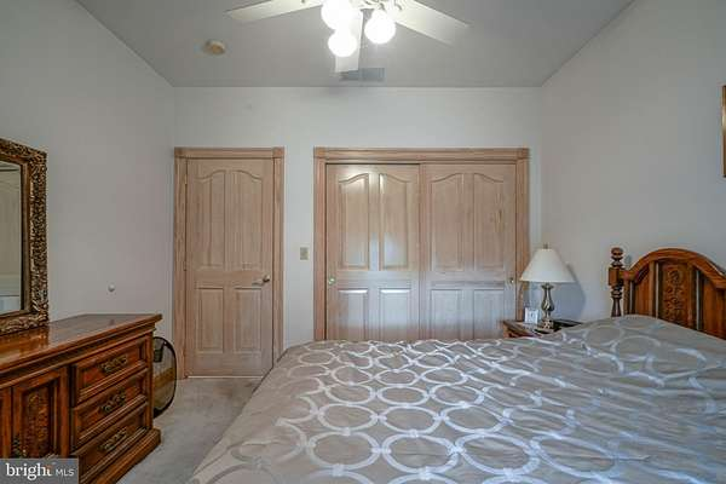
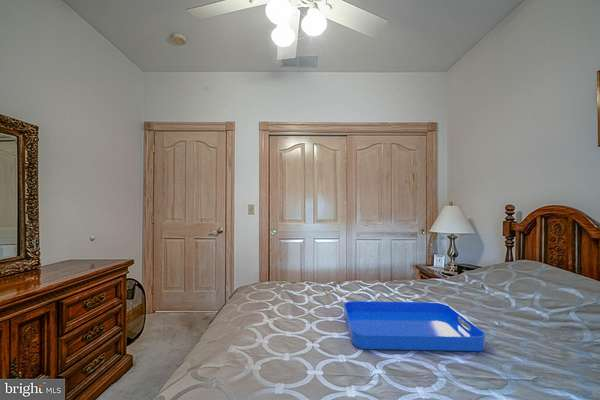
+ serving tray (405, 322)
